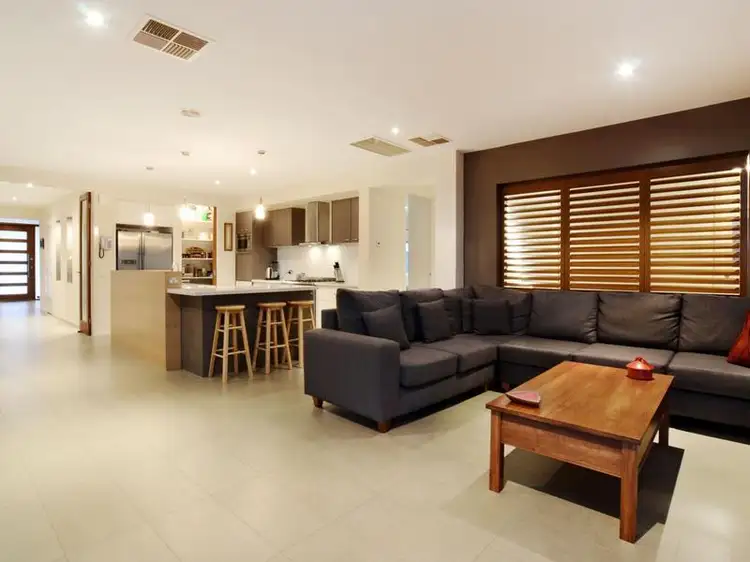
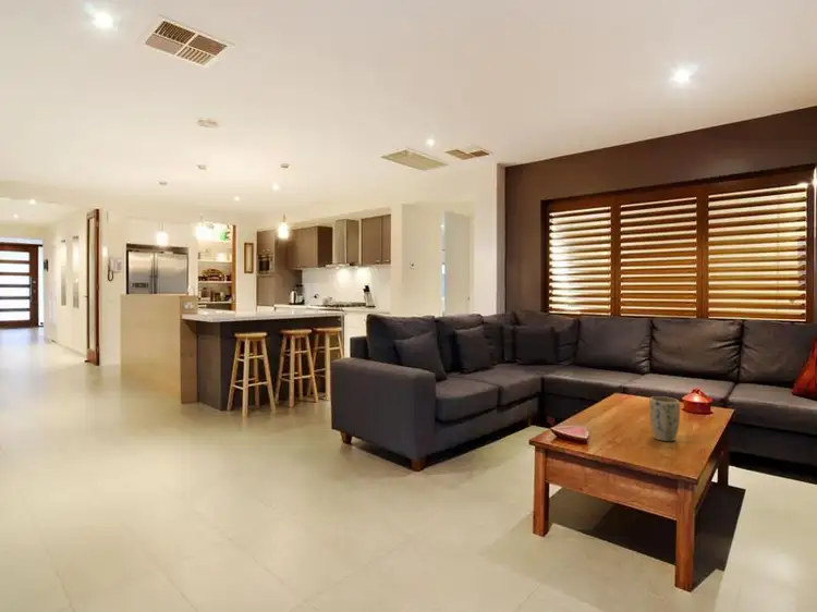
+ plant pot (663, 418)
